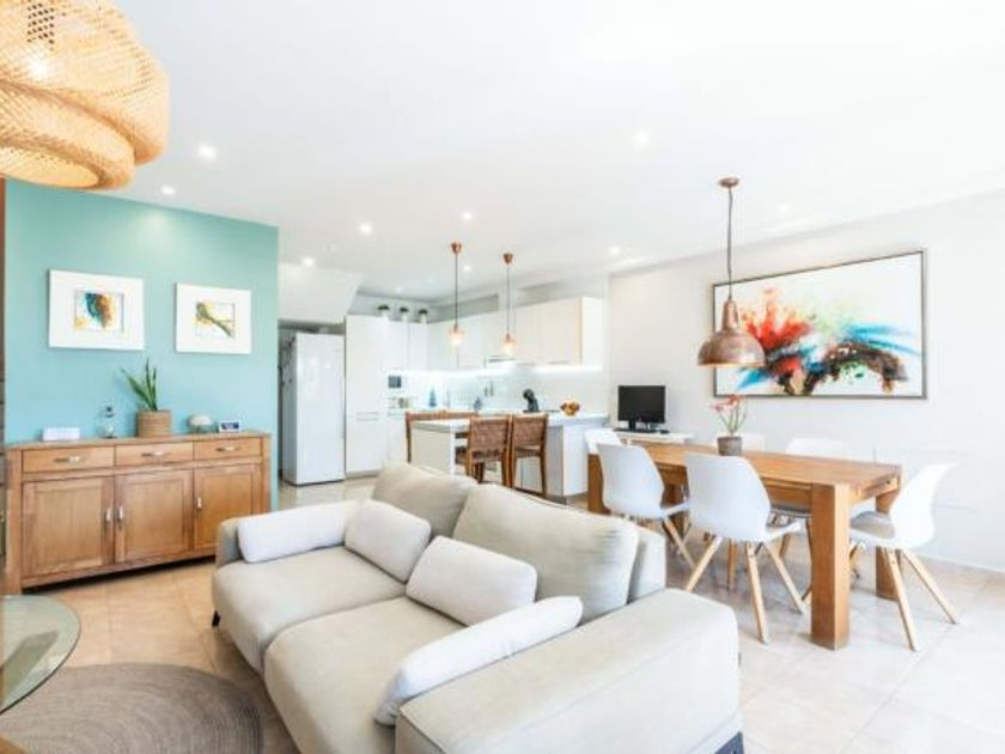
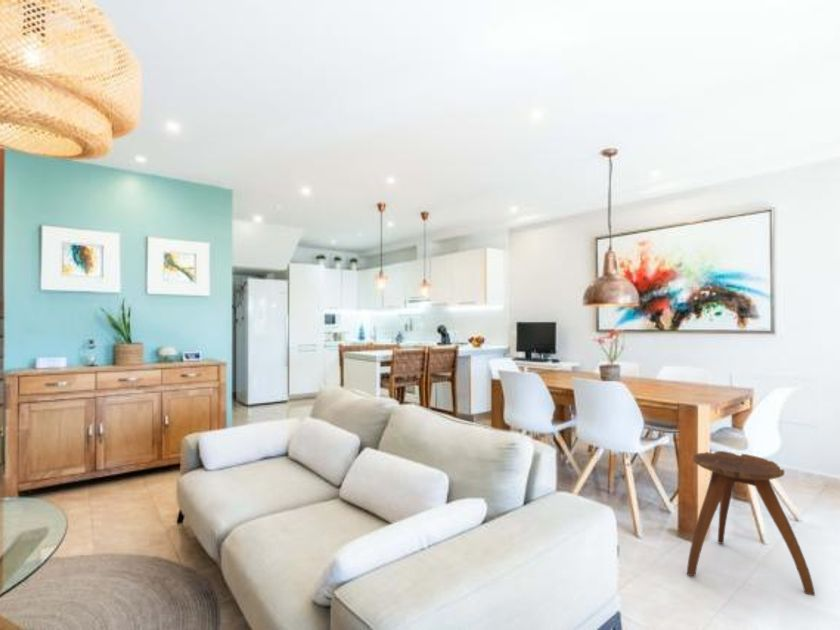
+ stool (726, 519)
